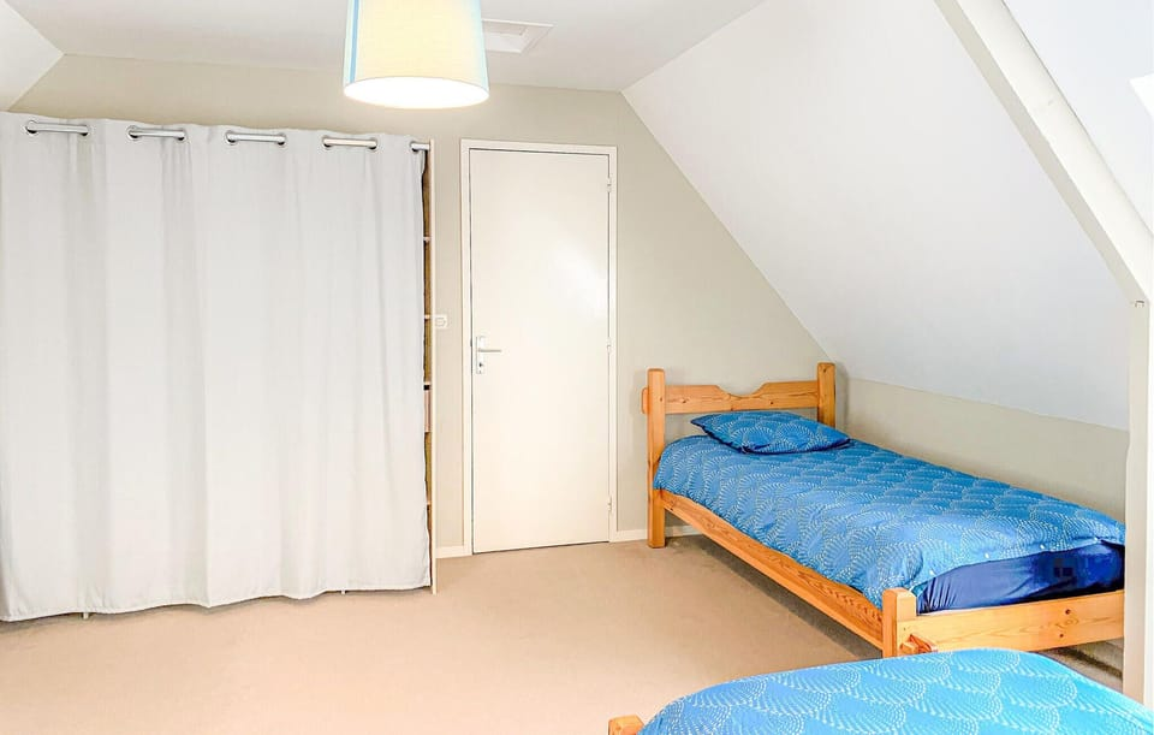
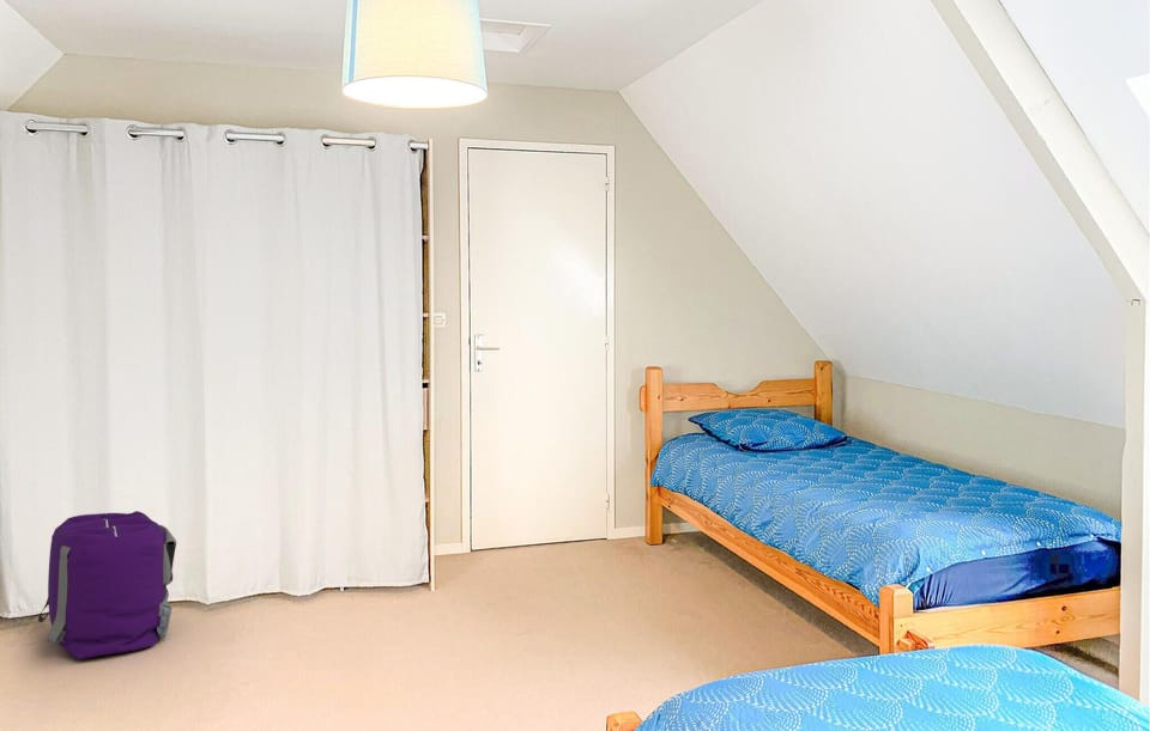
+ backpack (108, 578)
